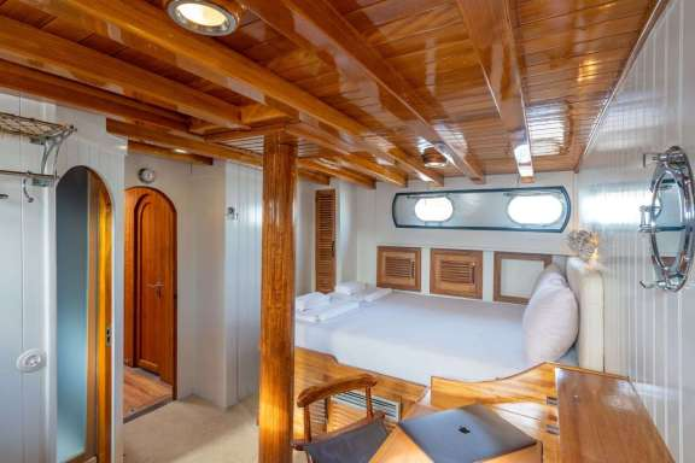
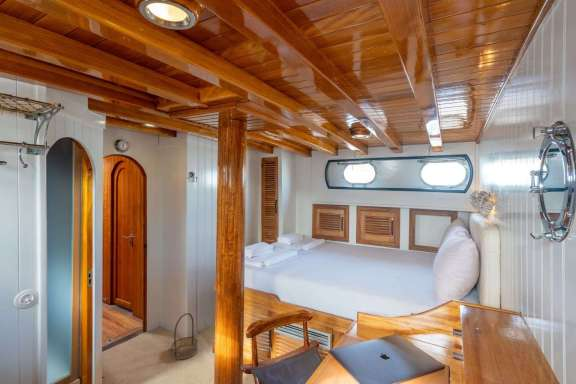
+ basket (185, 337)
